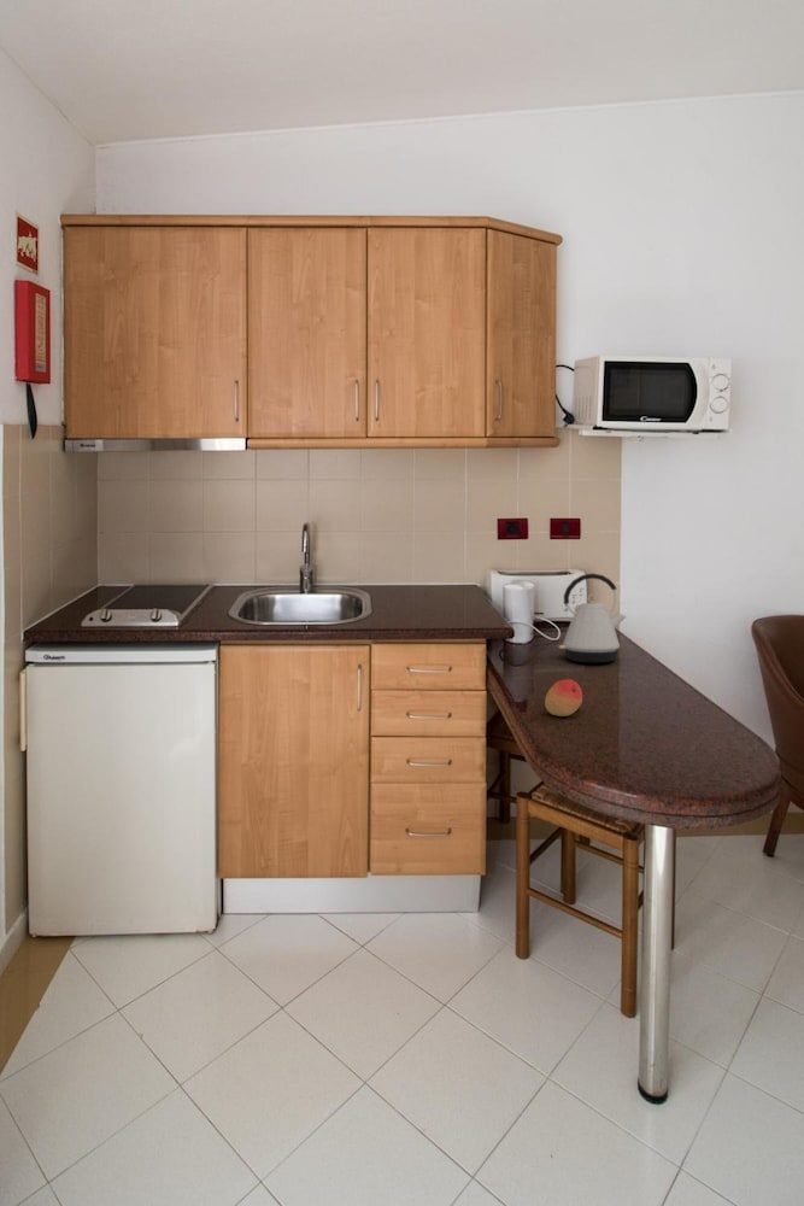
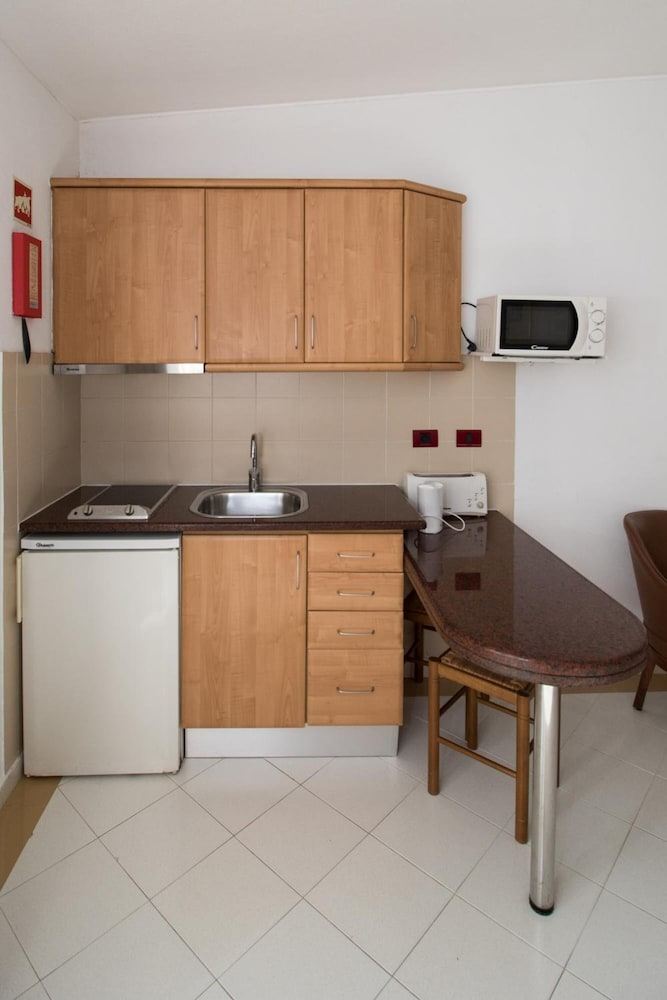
- fruit (563, 697)
- kettle (593, 616)
